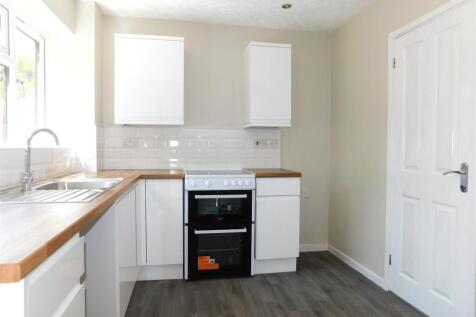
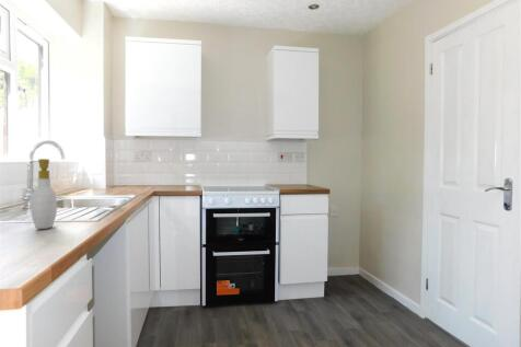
+ soap bottle (43, 193)
